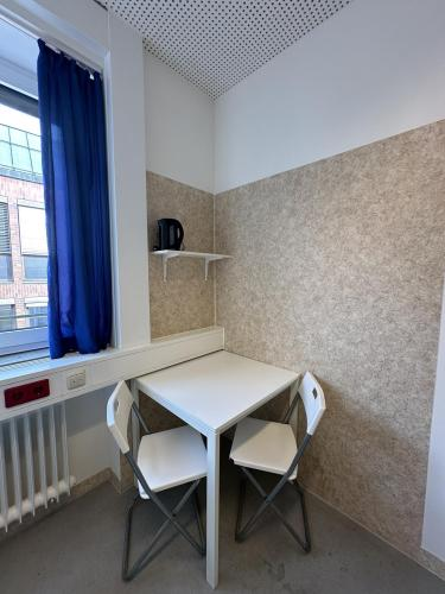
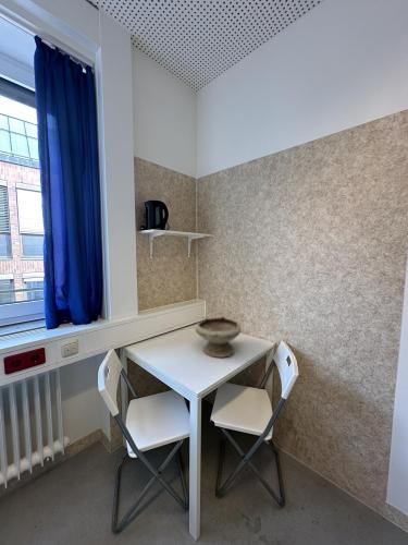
+ bowl (218, 336)
